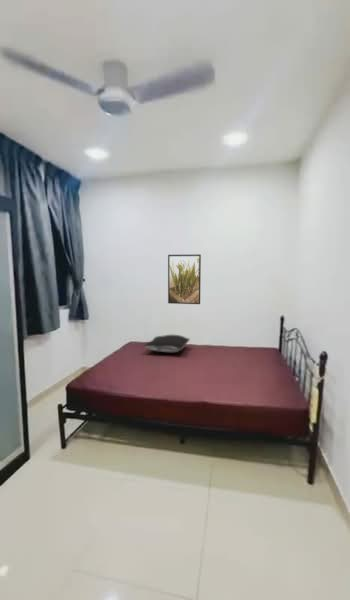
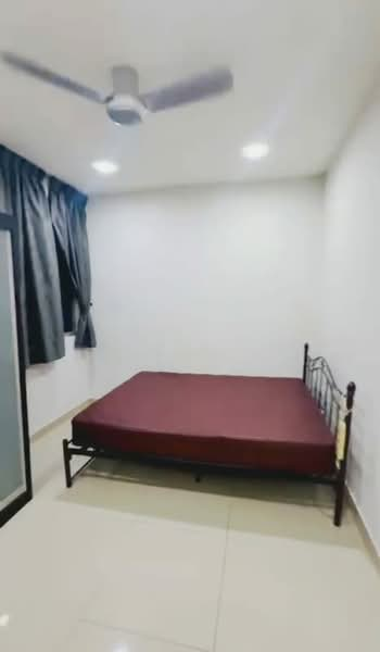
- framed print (184, 279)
- pillow (167, 343)
